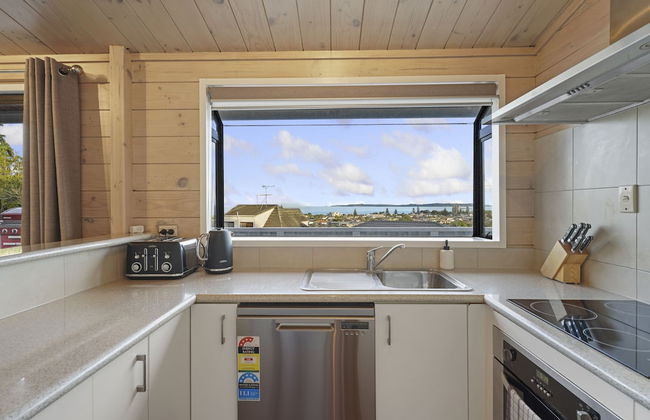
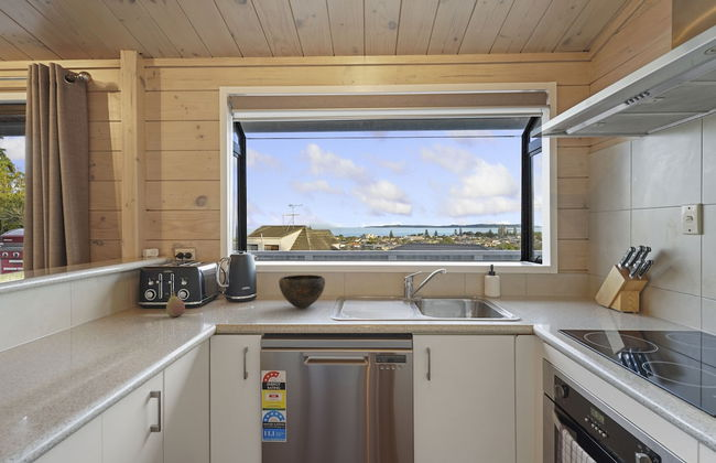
+ bowl (302, 292)
+ fruit (175, 302)
